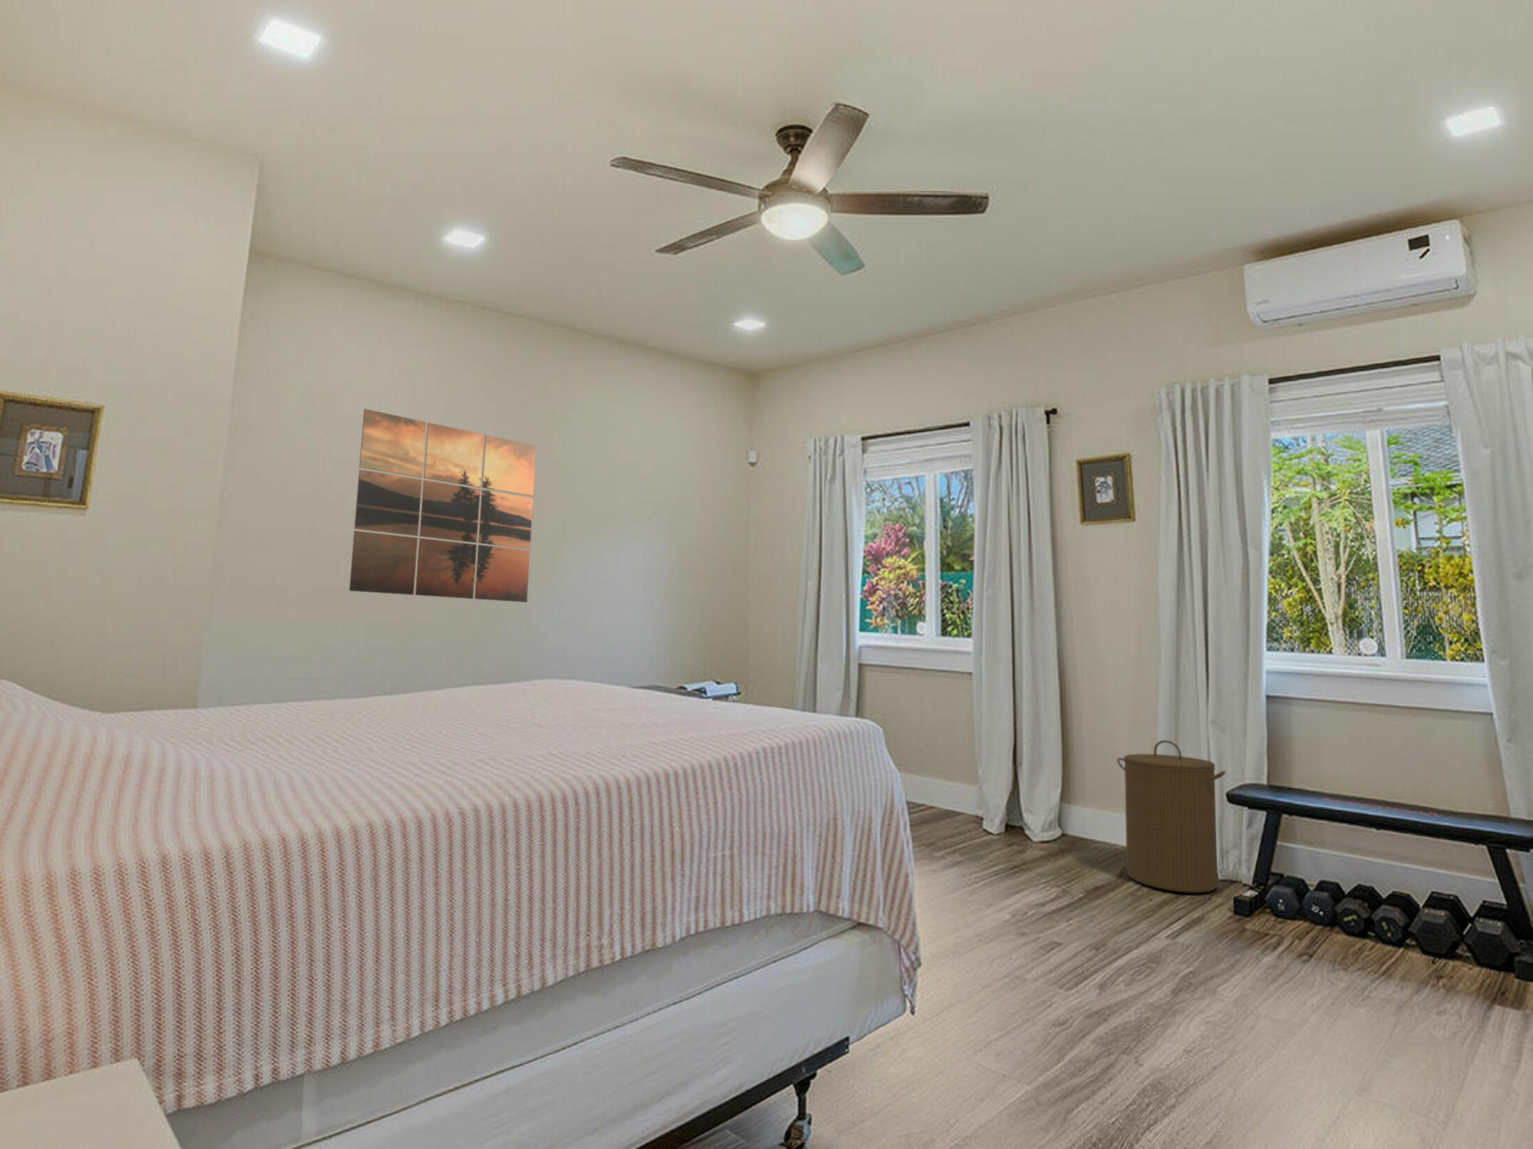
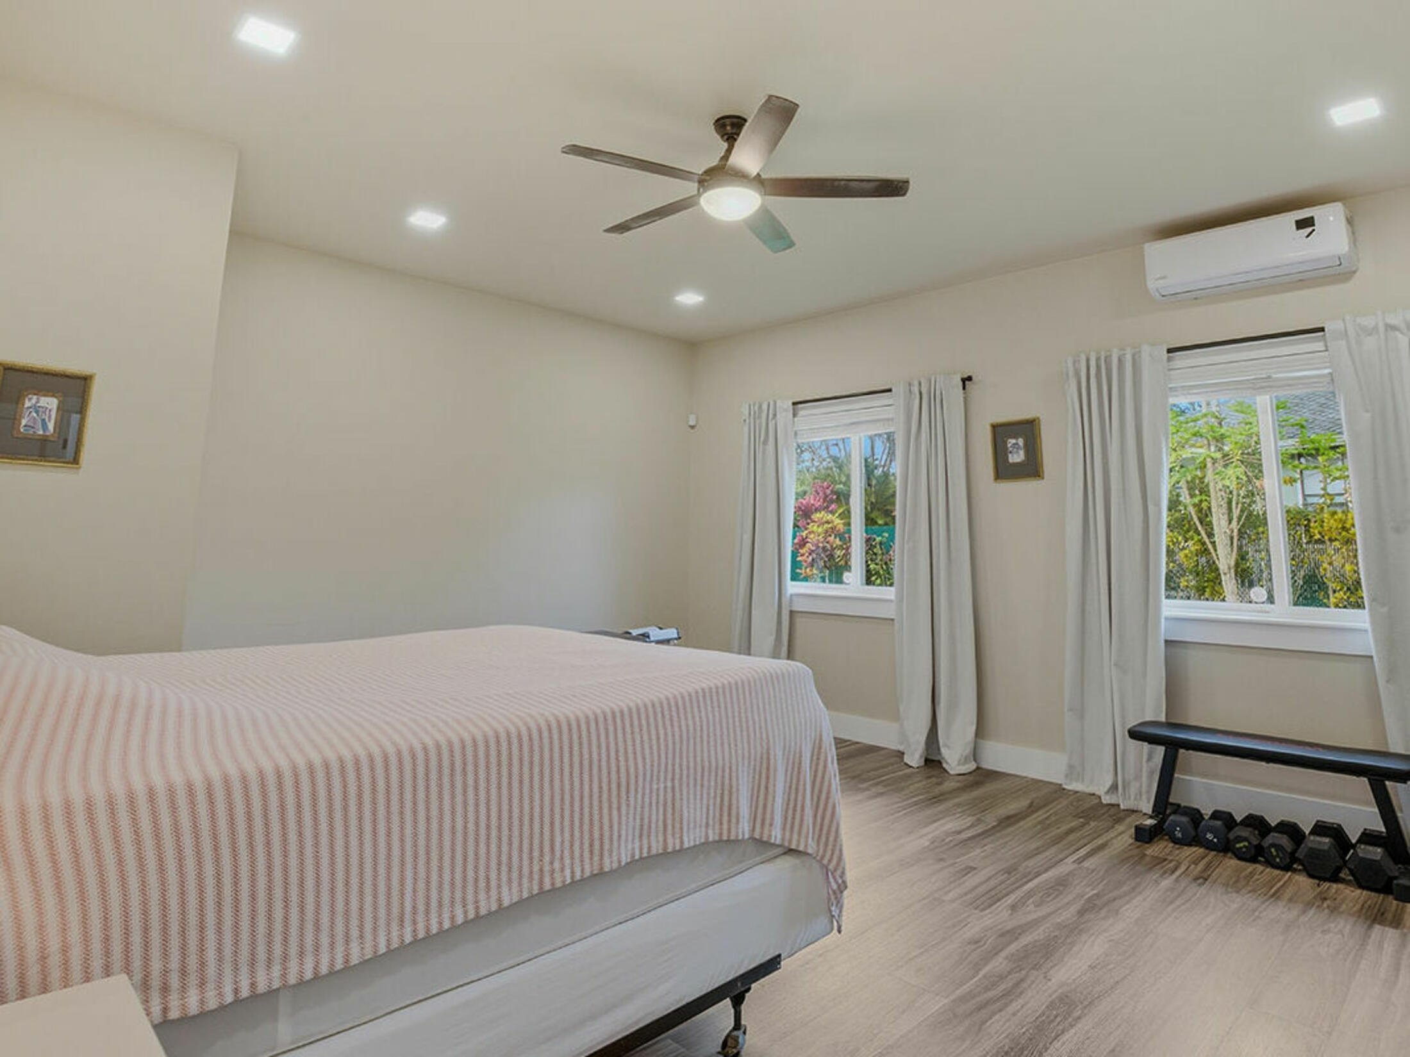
- wall art (450, 512)
- laundry hamper (1170, 809)
